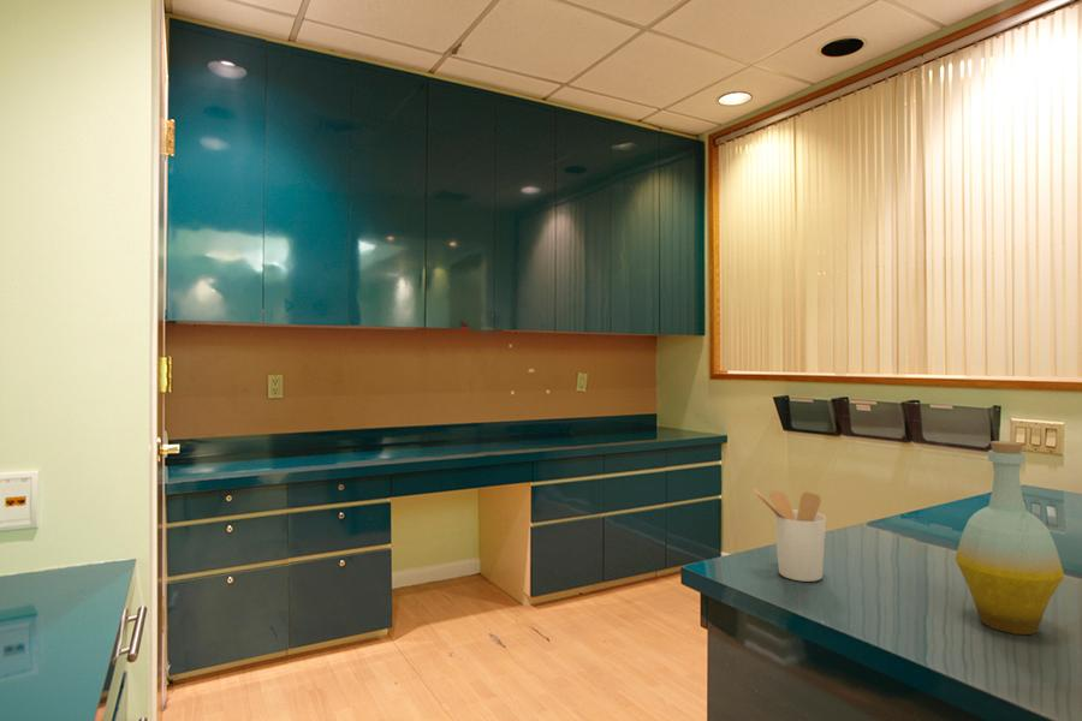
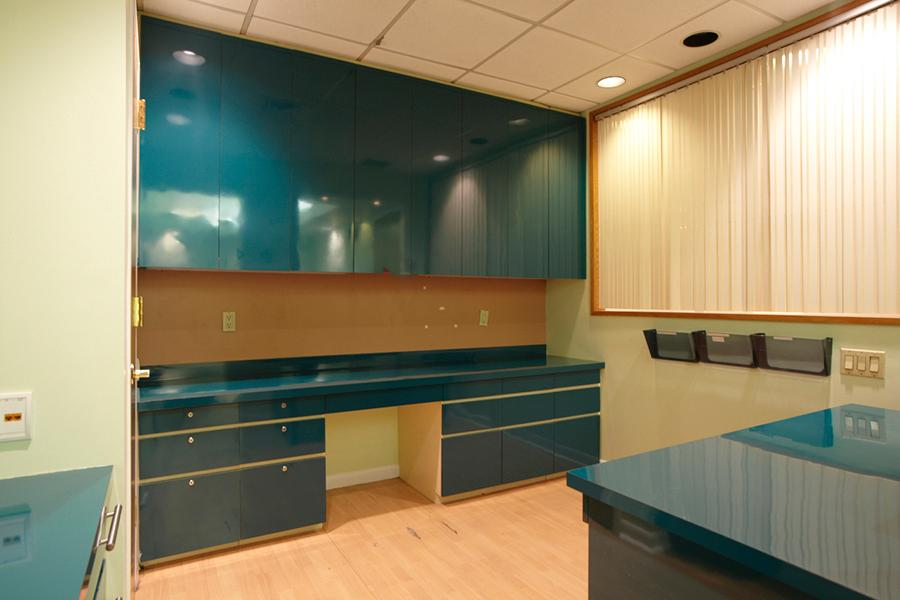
- bottle (1006, 532)
- utensil holder (787, 530)
